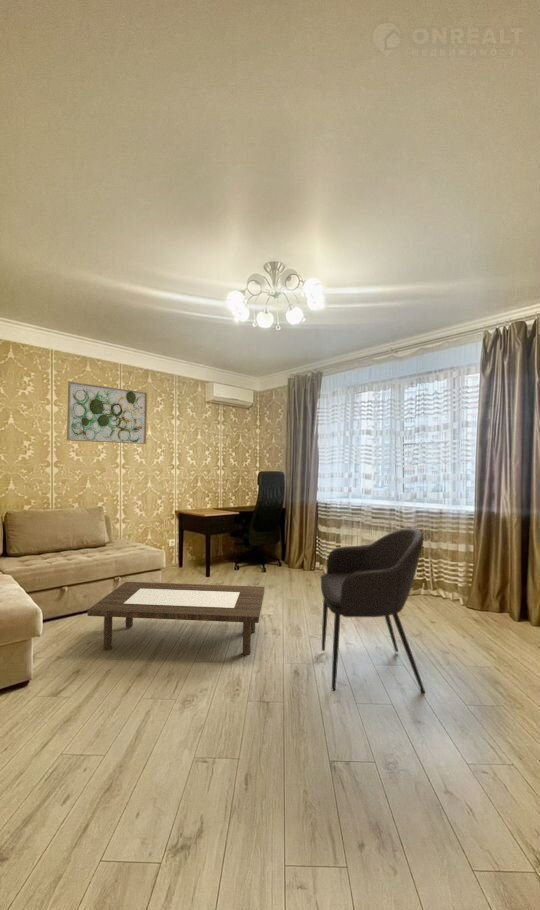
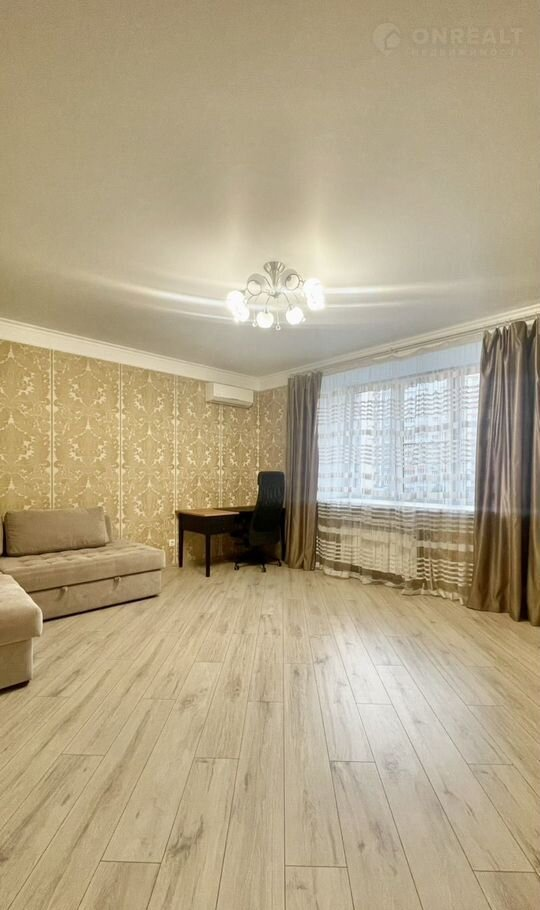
- wall art (110, 414)
- coffee table (183, 618)
- armchair (370, 599)
